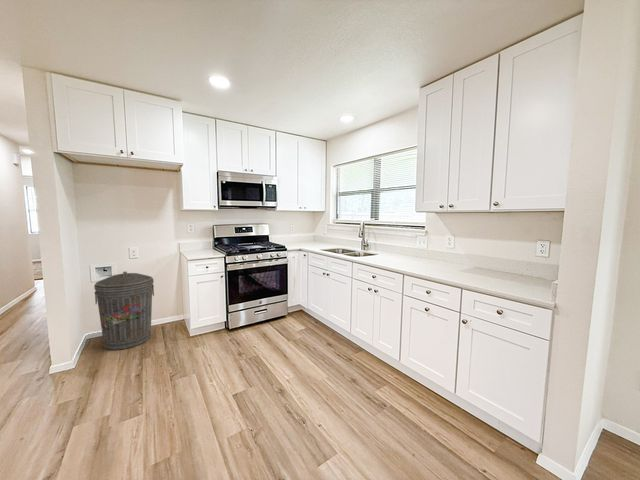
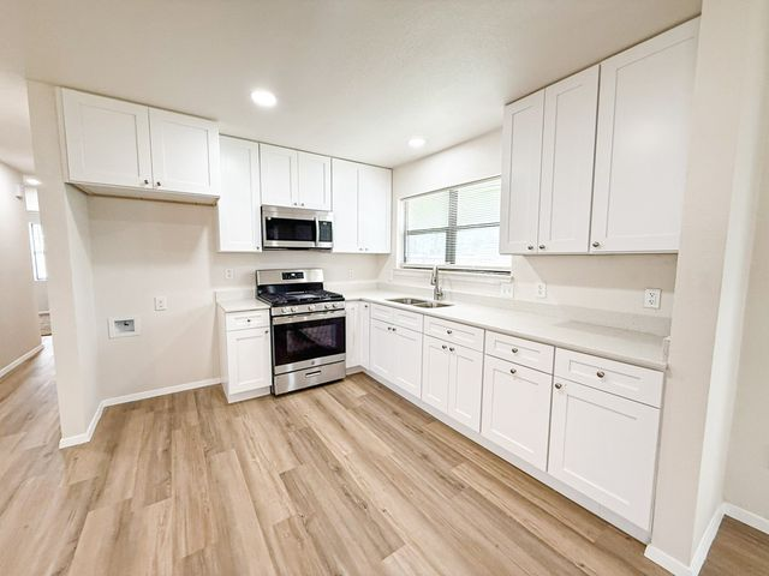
- trash can (126, 306)
